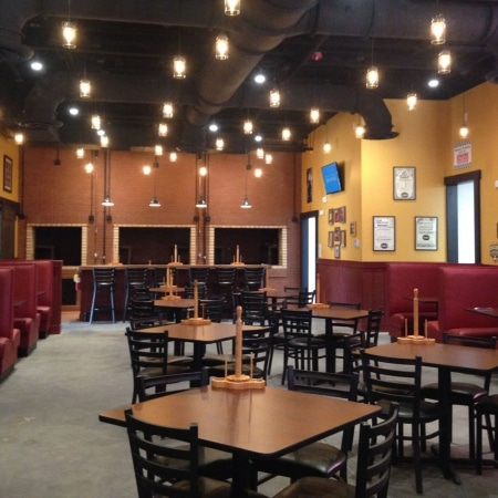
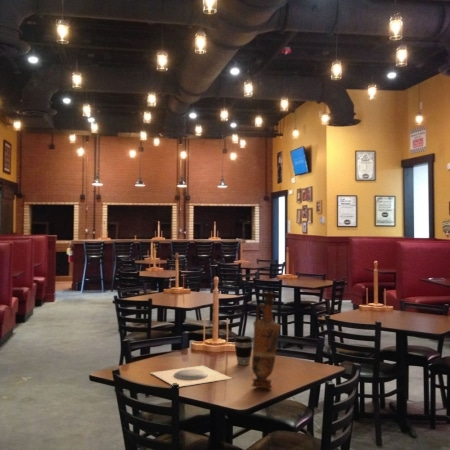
+ plate (190, 373)
+ vase (265, 339)
+ coffee cup (243, 350)
